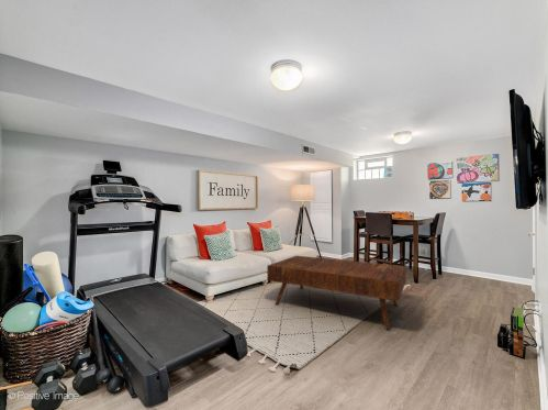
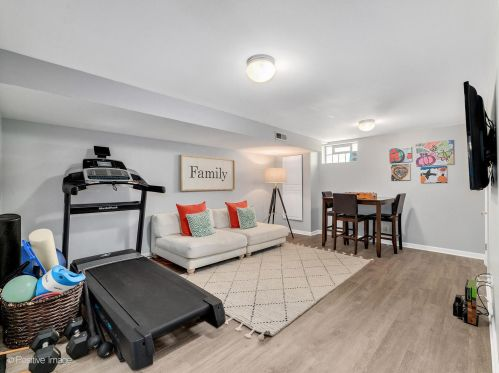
- coffee table (336, 285)
